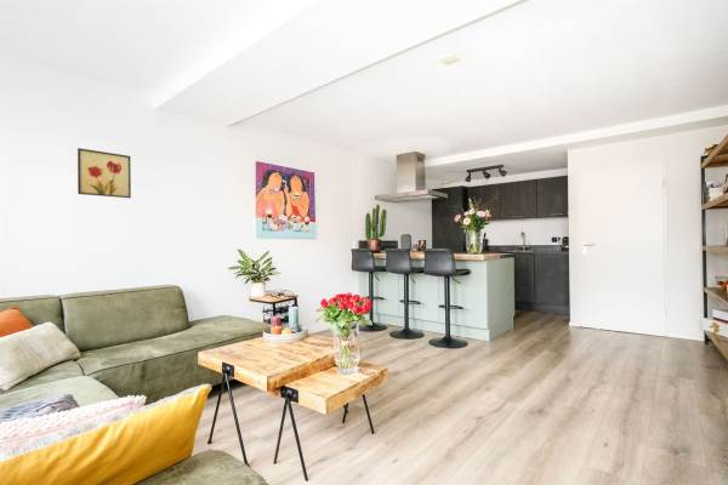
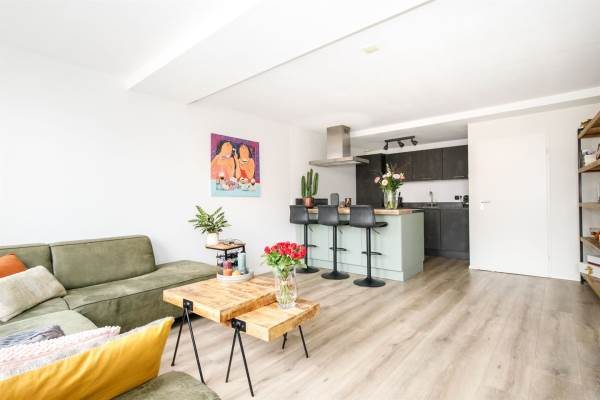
- wall art (104, 173)
